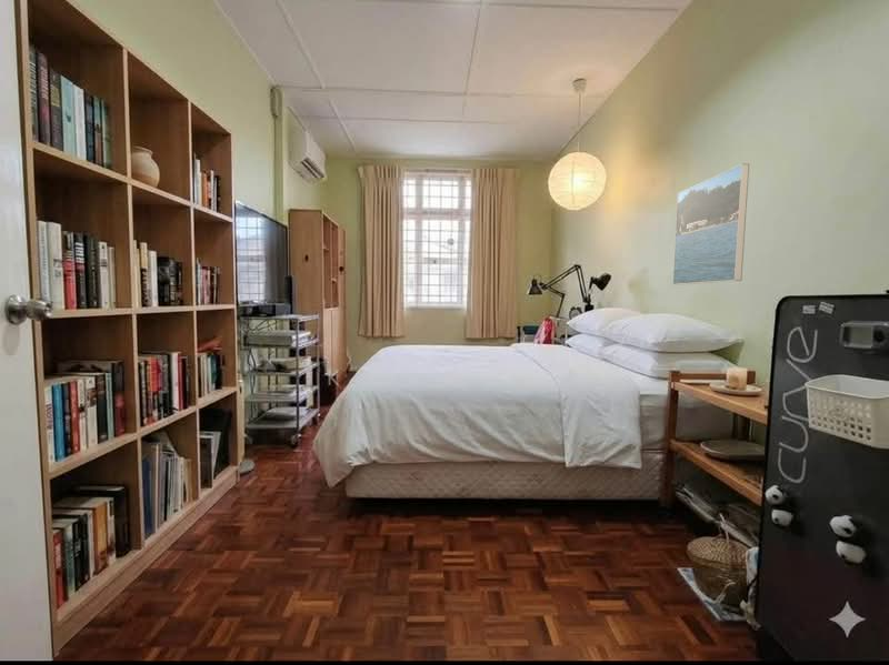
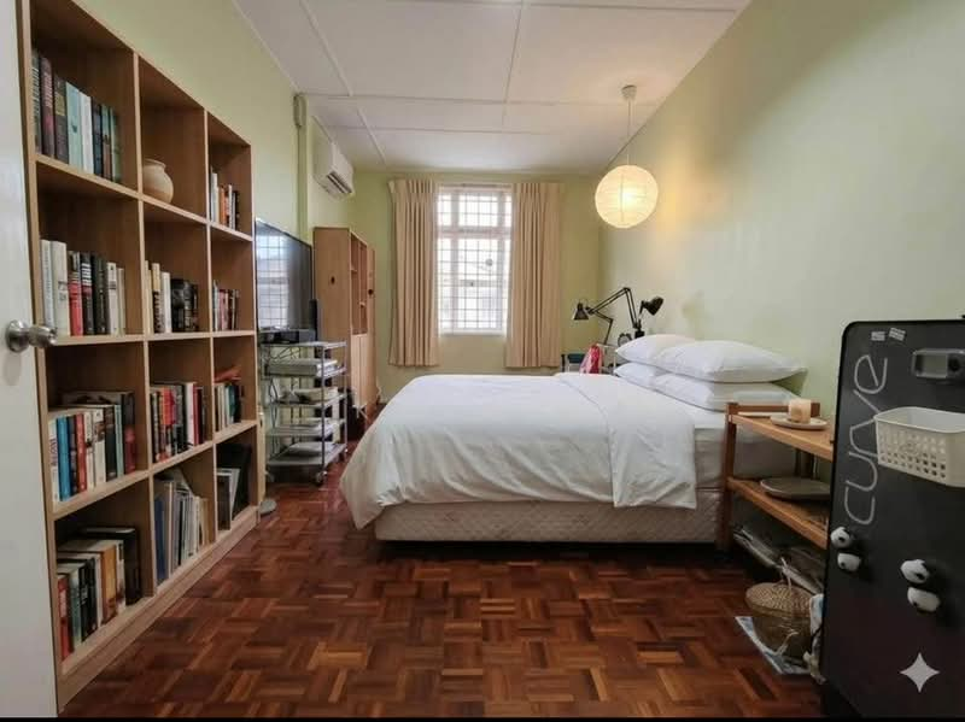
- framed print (706, 232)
